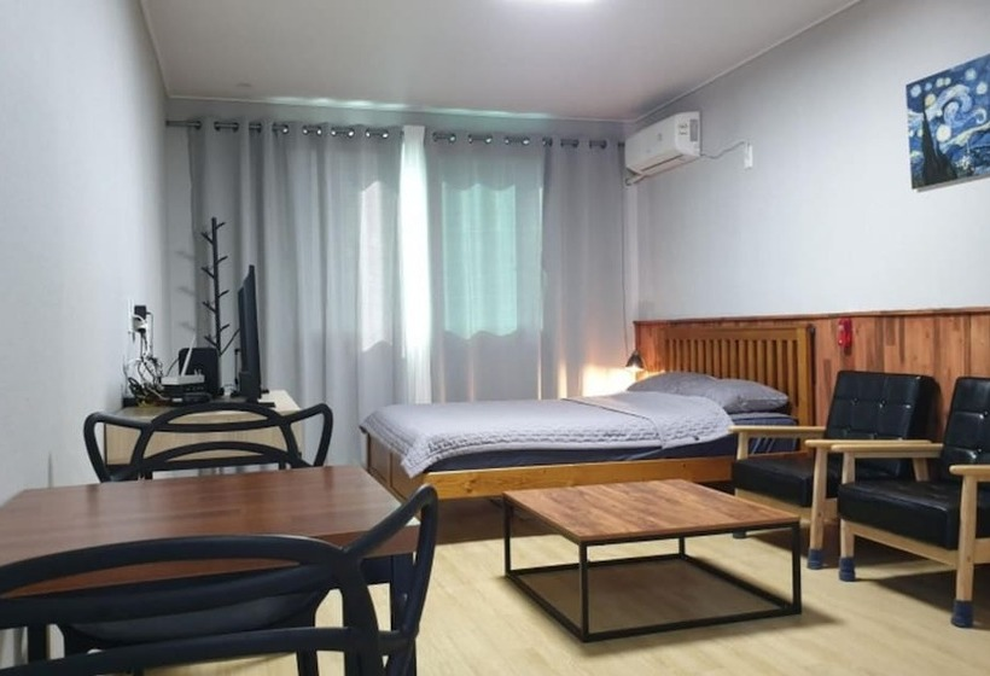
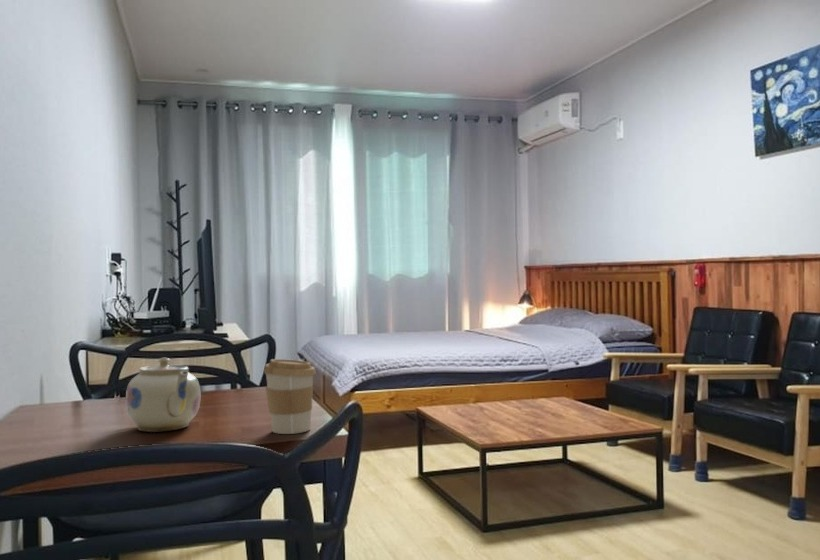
+ teapot (166, 392)
+ coffee cup (290, 394)
